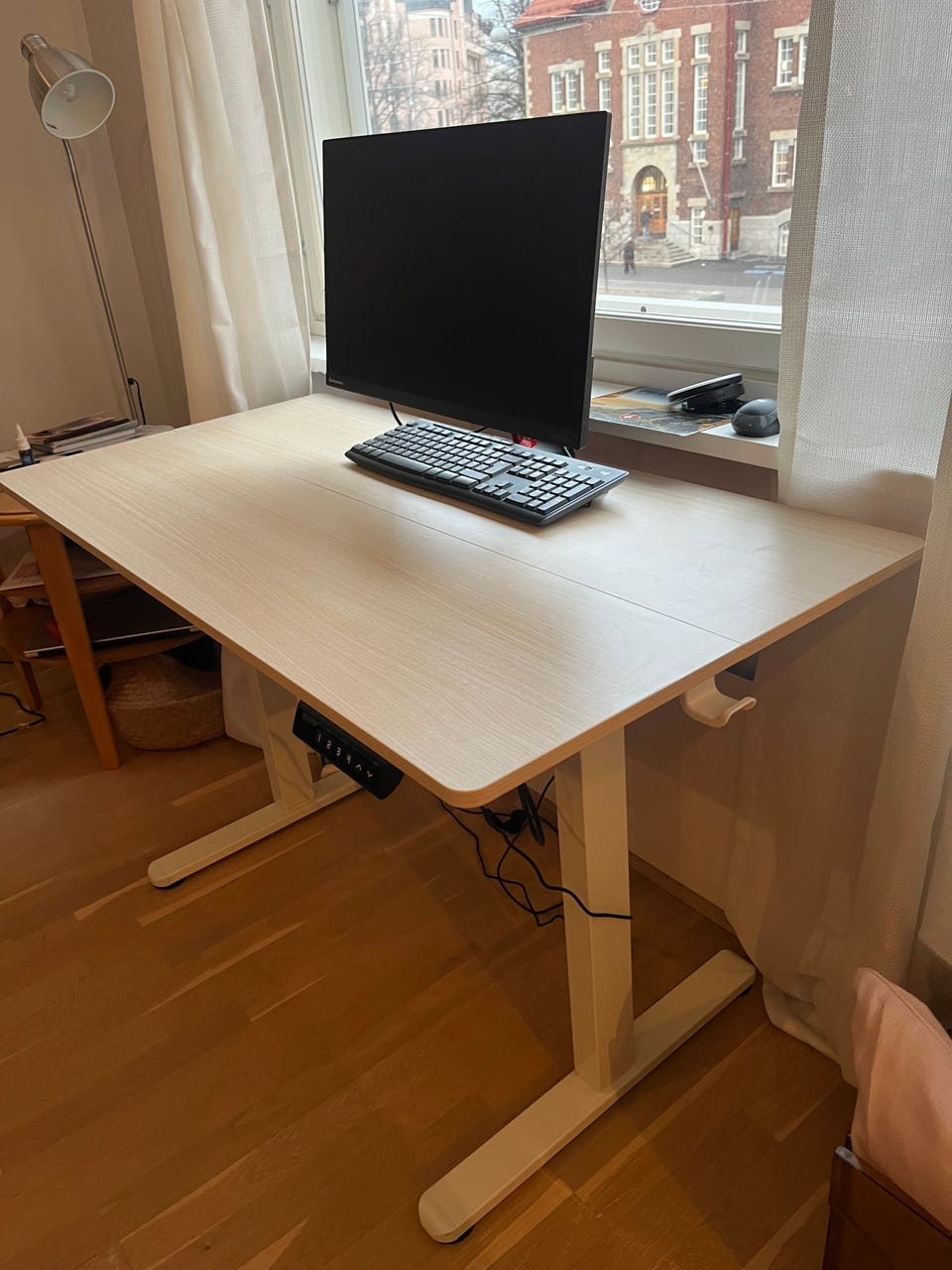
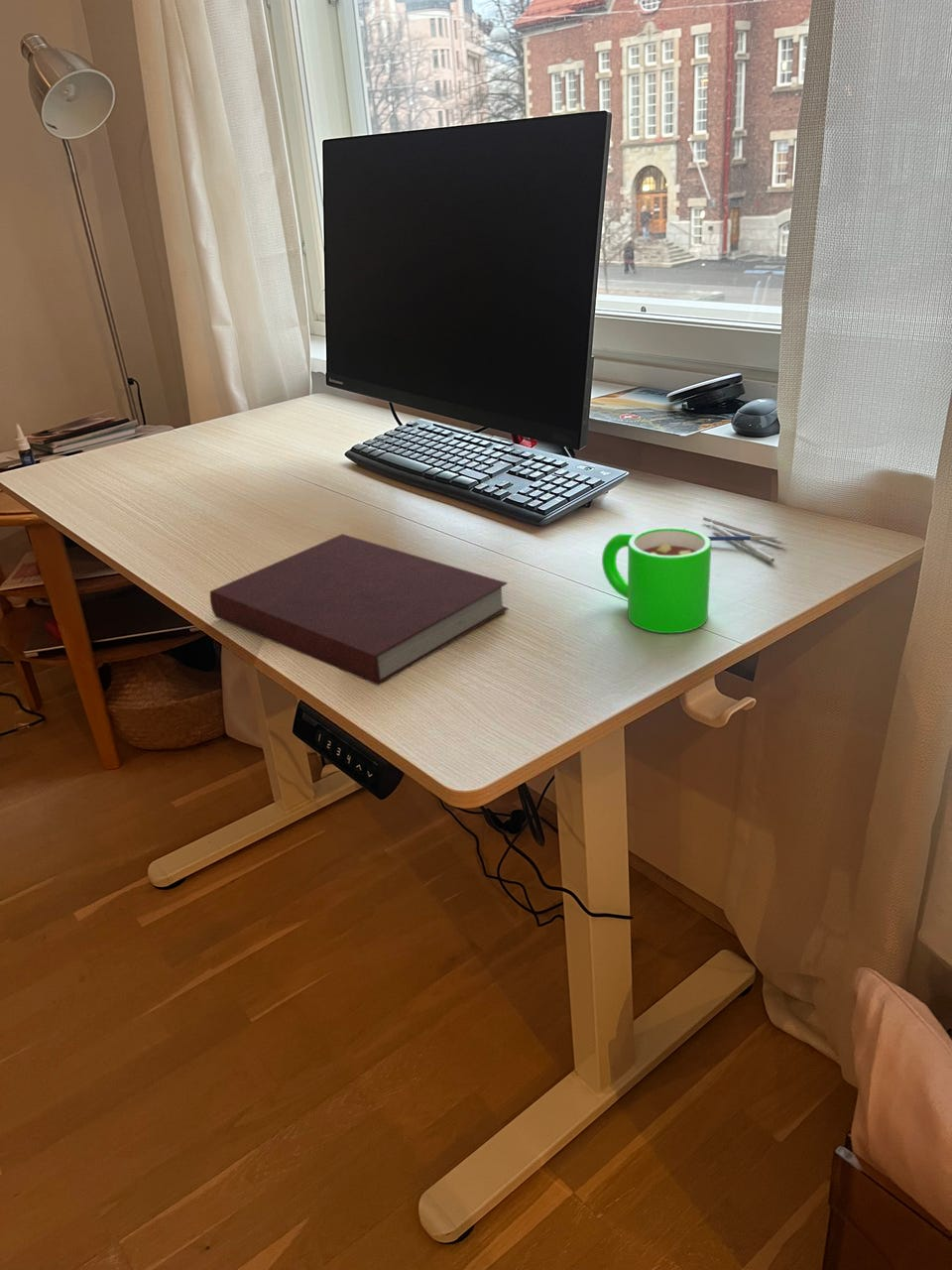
+ notebook (357, 600)
+ mug (651, 573)
+ pen (726, 539)
